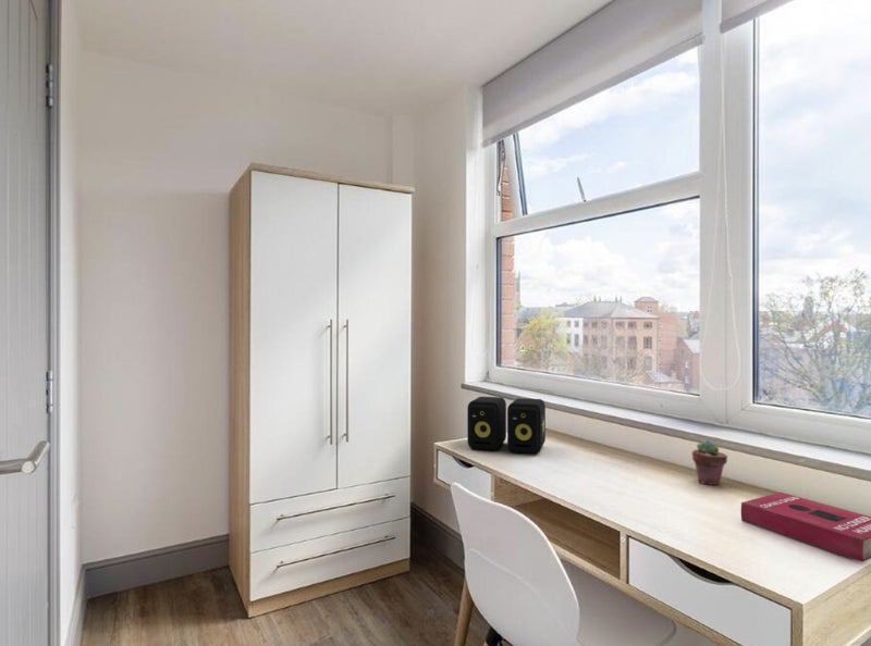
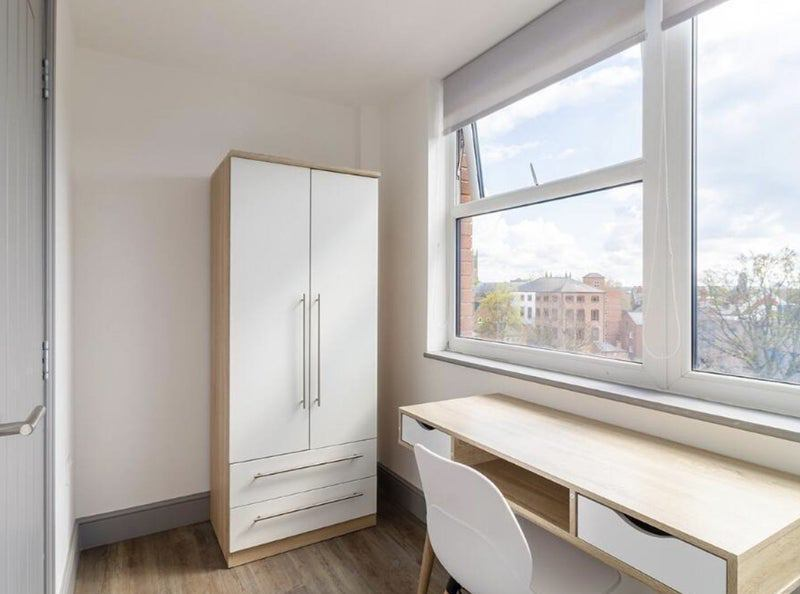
- speaker (505, 423)
- potted succulent (709, 461)
- book (815, 522)
